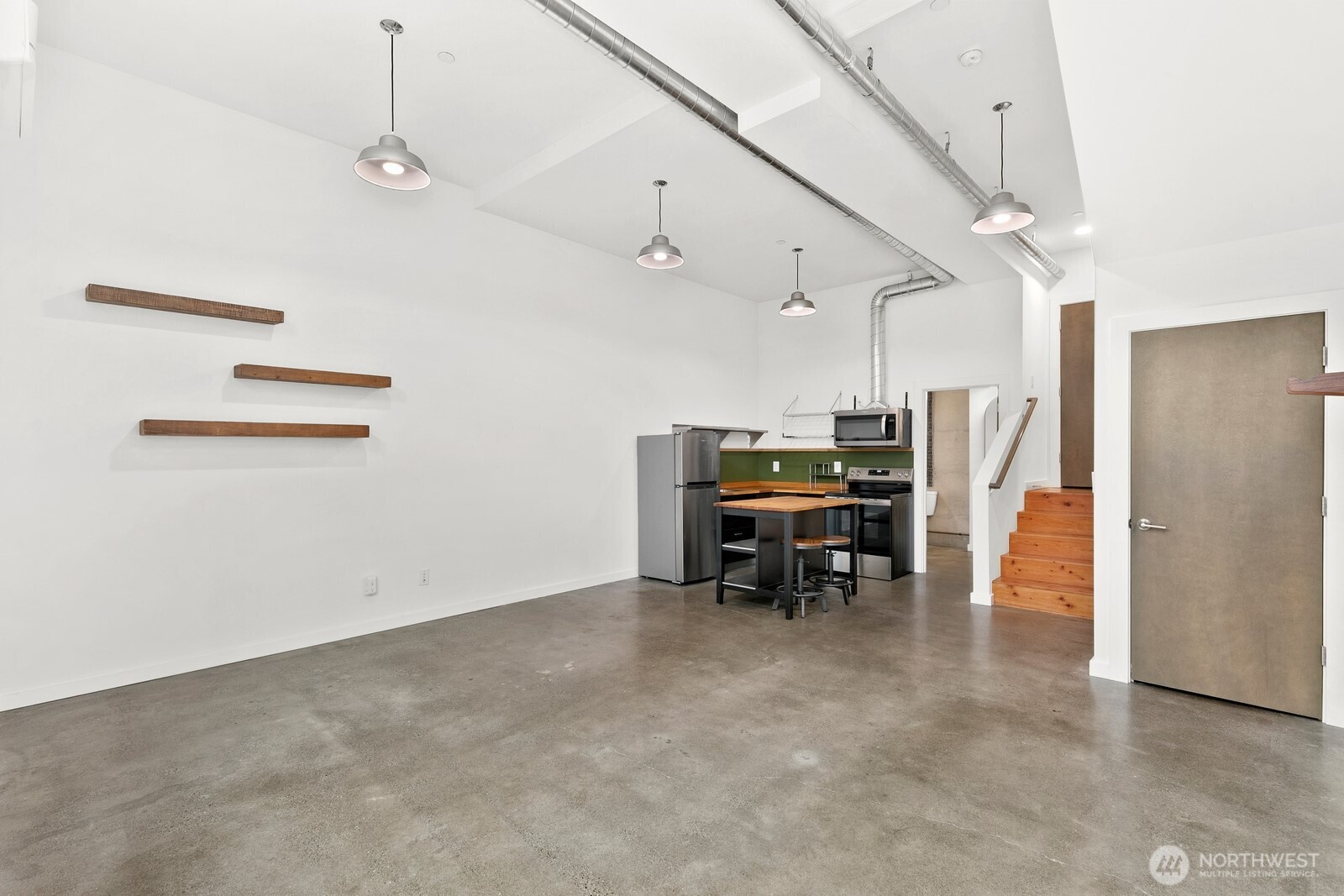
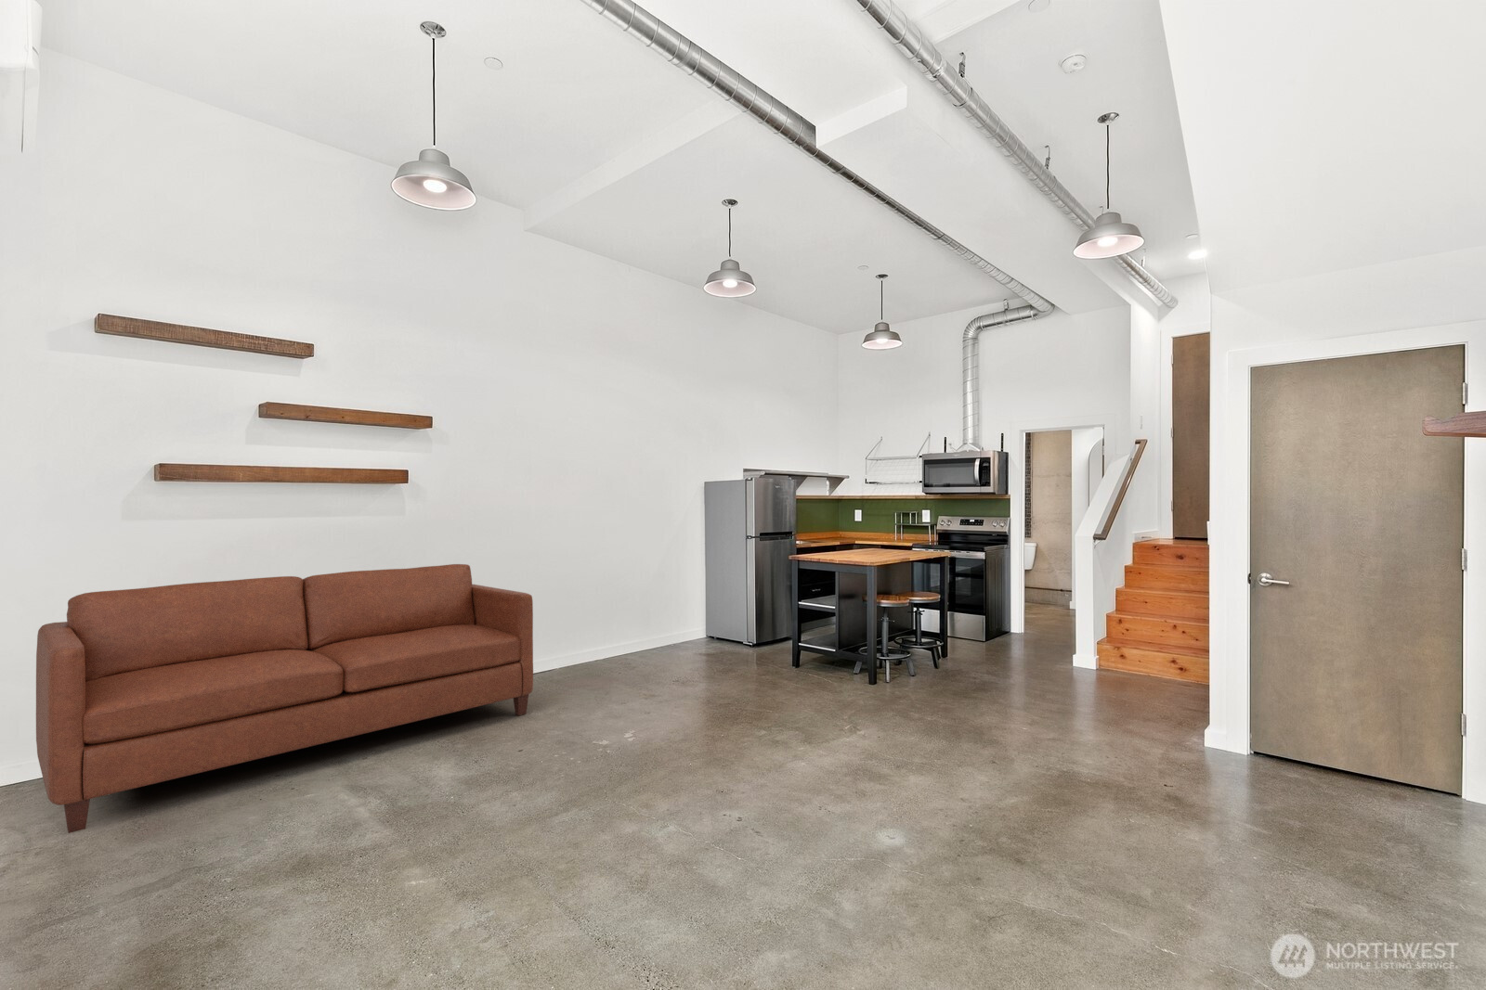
+ sofa (318, 660)
